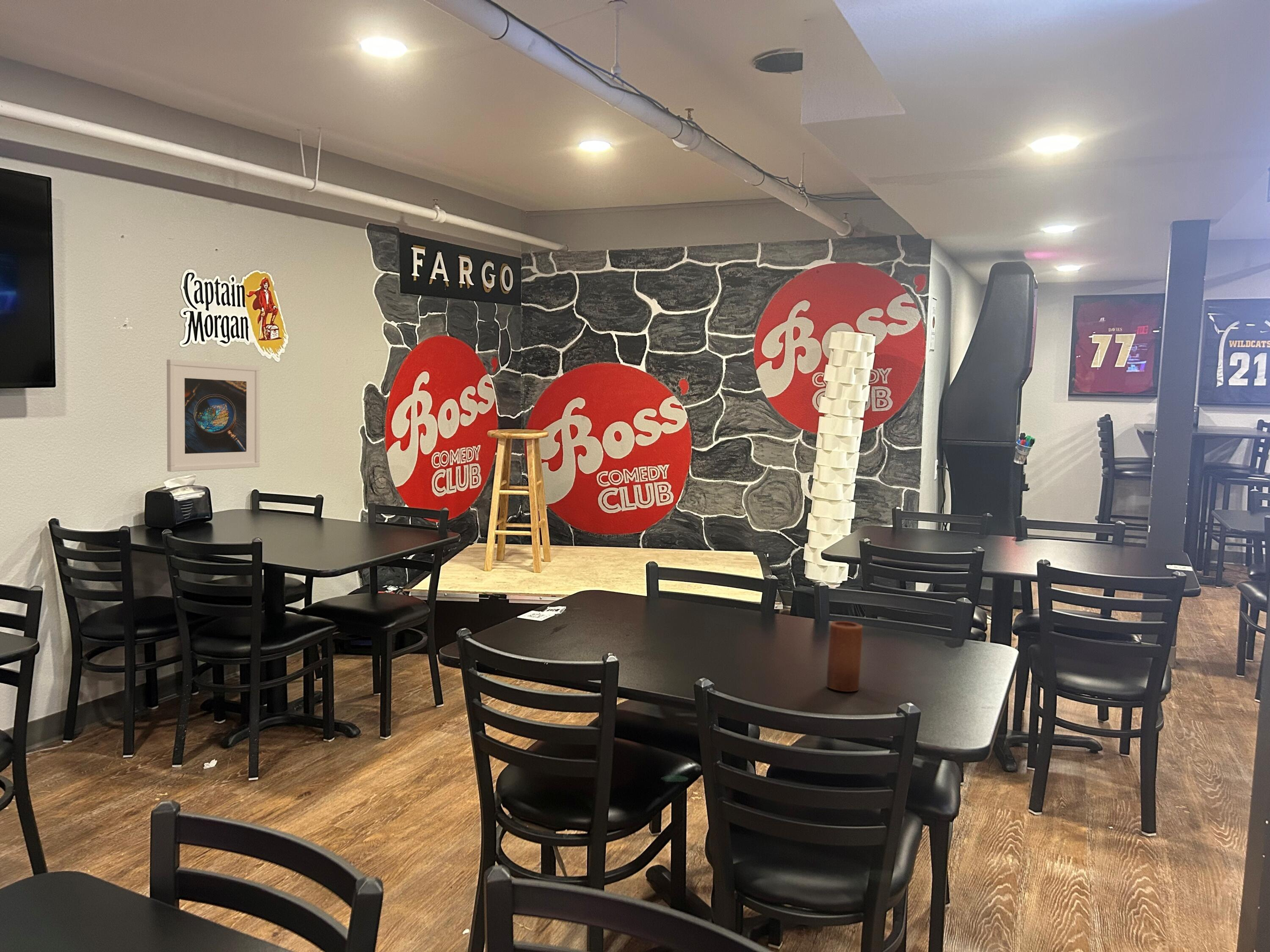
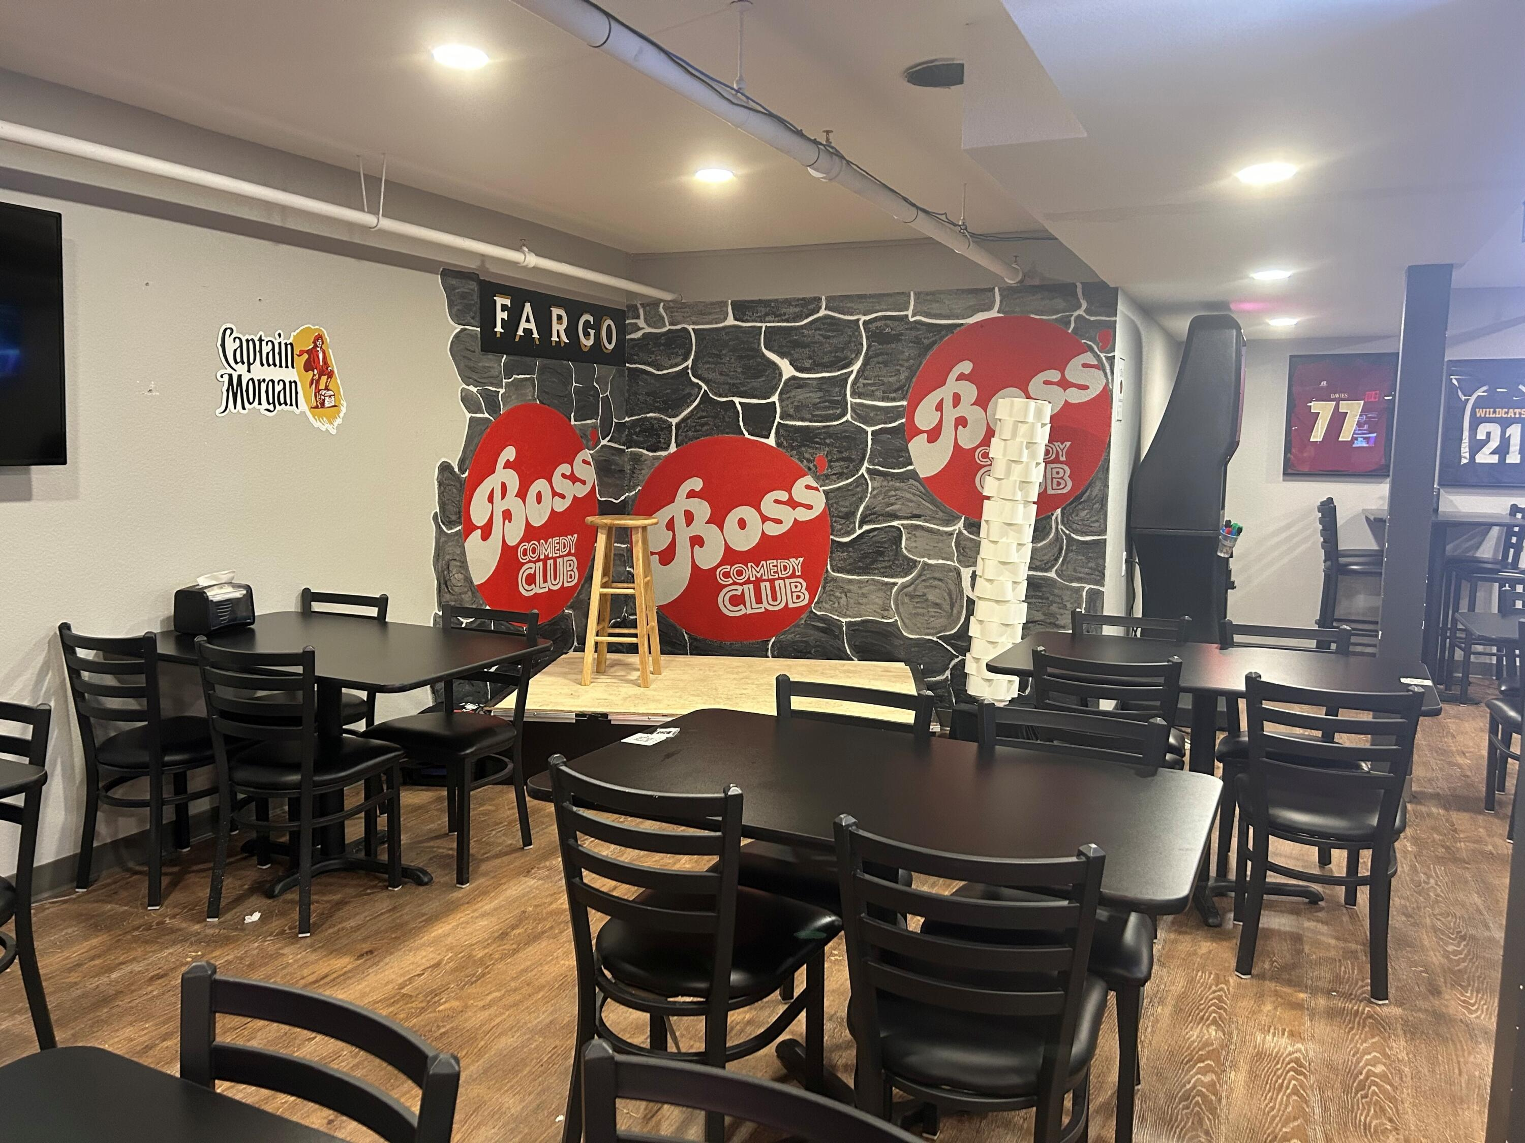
- candle (844, 655)
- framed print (215, 416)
